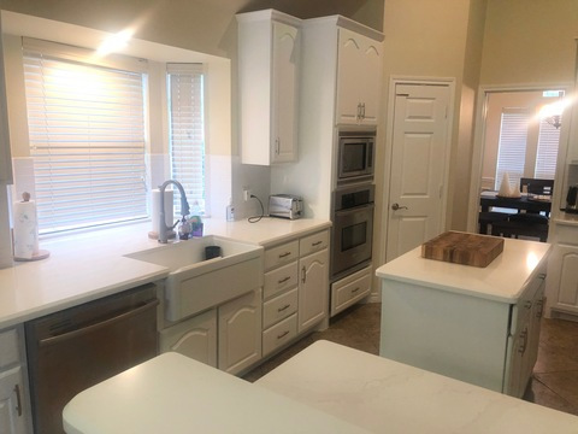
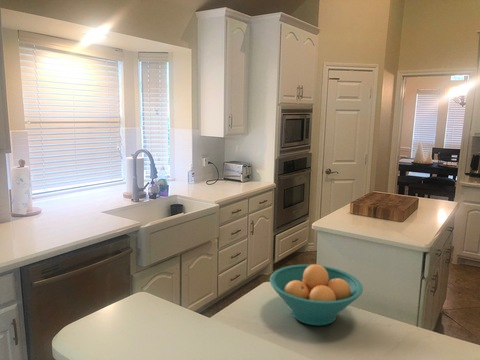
+ fruit bowl (314, 290)
